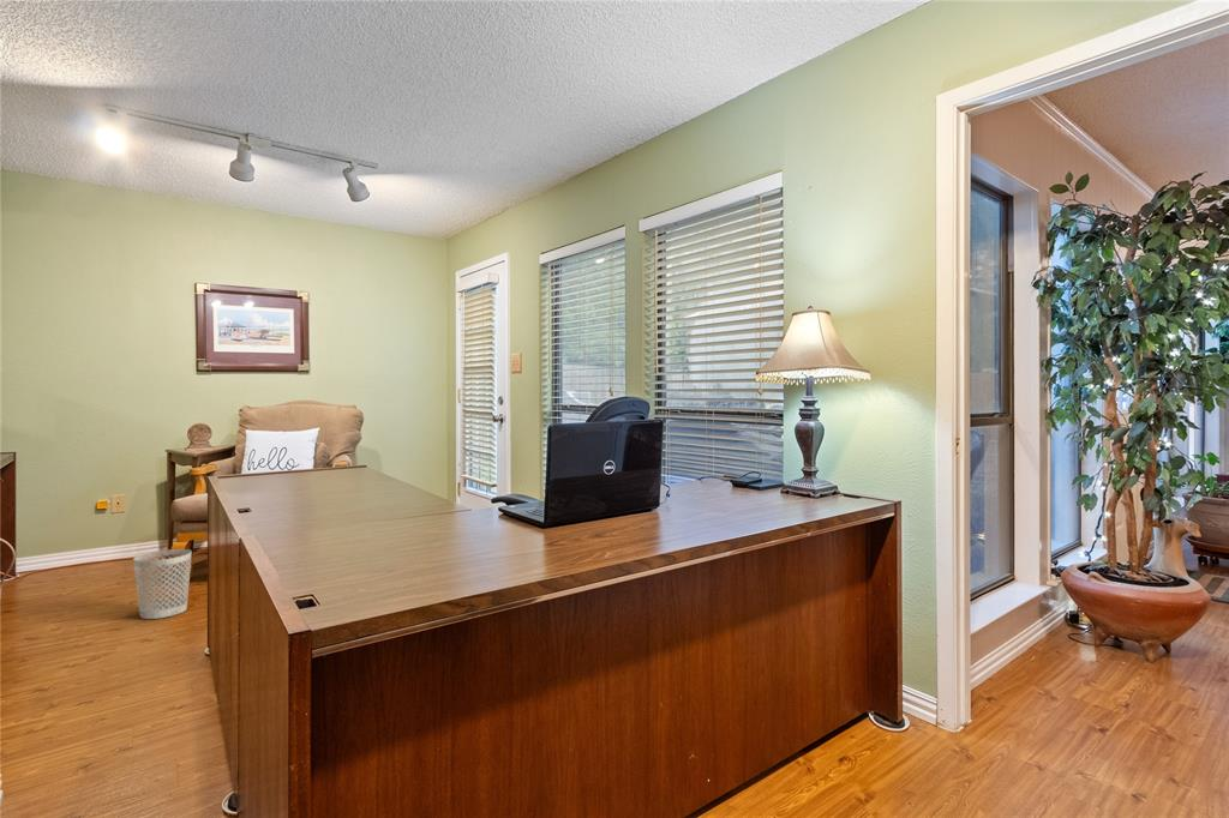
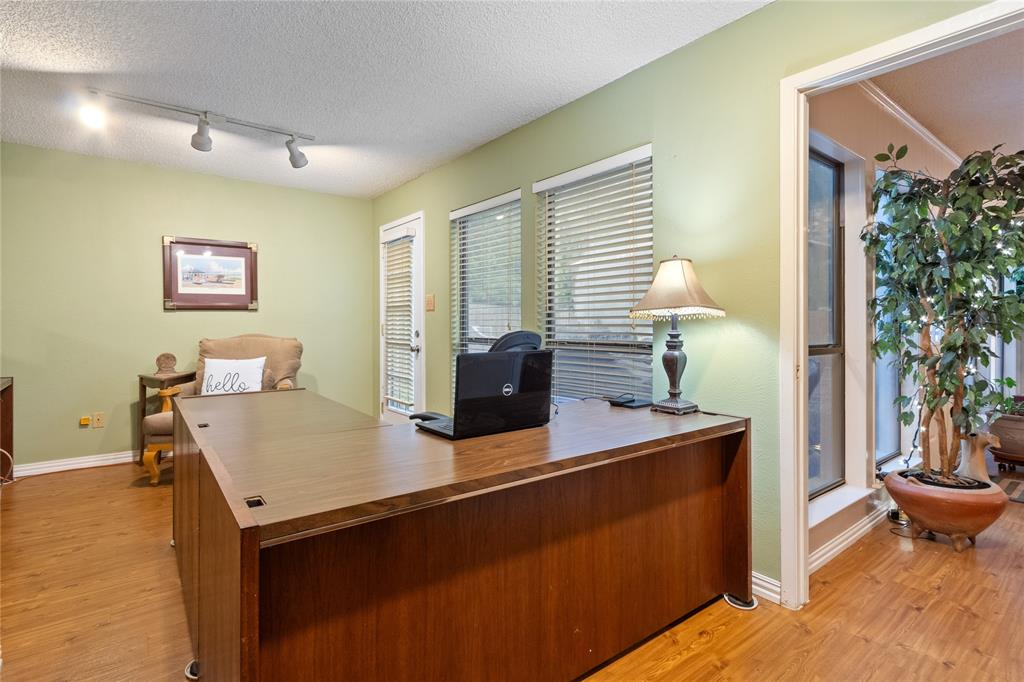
- wastebasket (163, 584)
